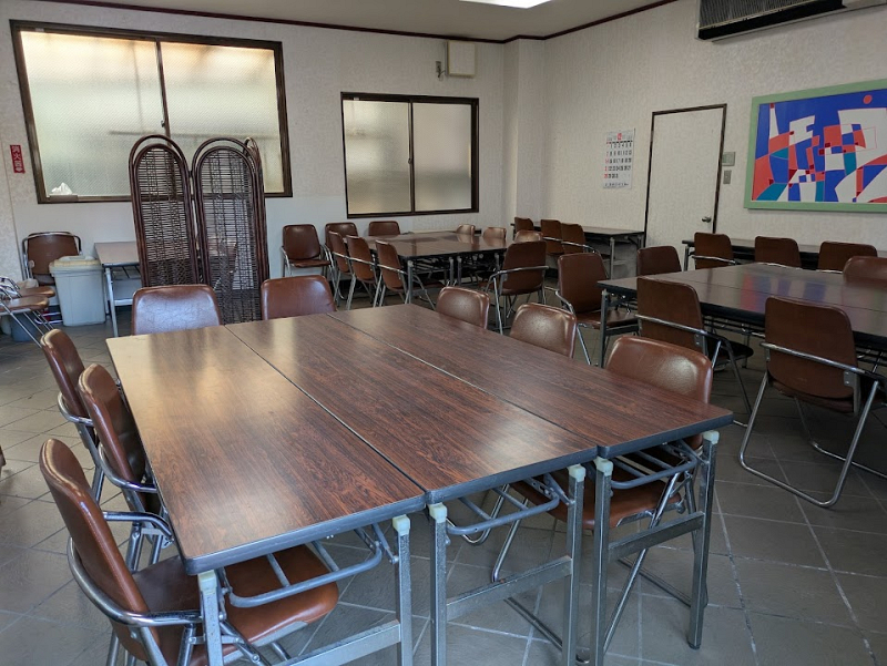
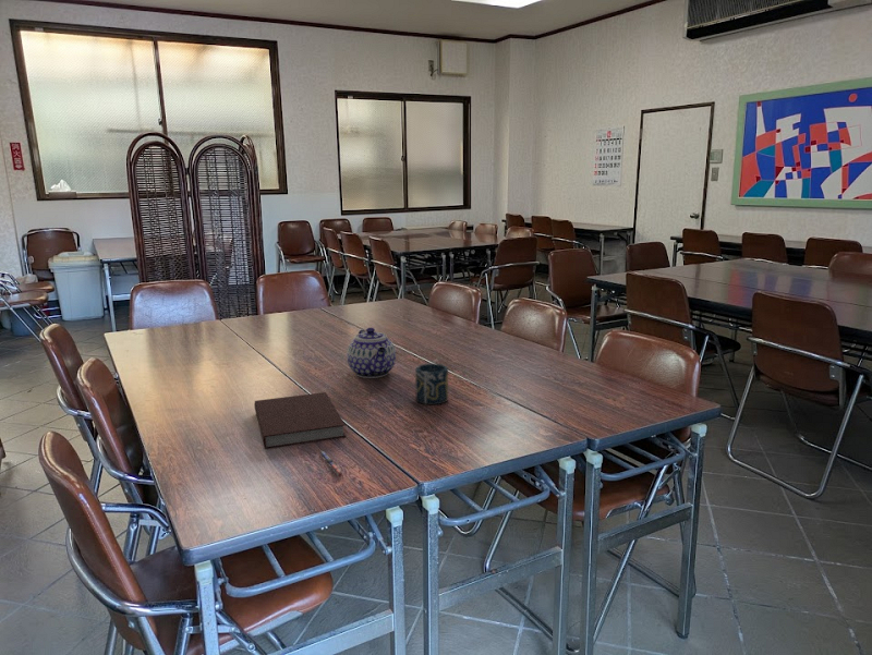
+ notebook (298, 417)
+ teapot (371, 350)
+ pen (330, 461)
+ cup (429, 381)
